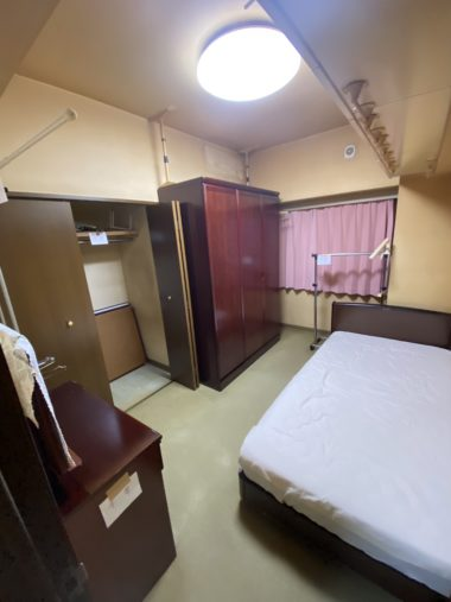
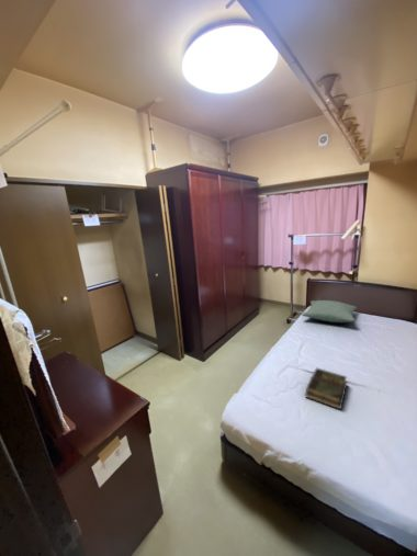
+ pillow (329, 310)
+ book (326, 386)
